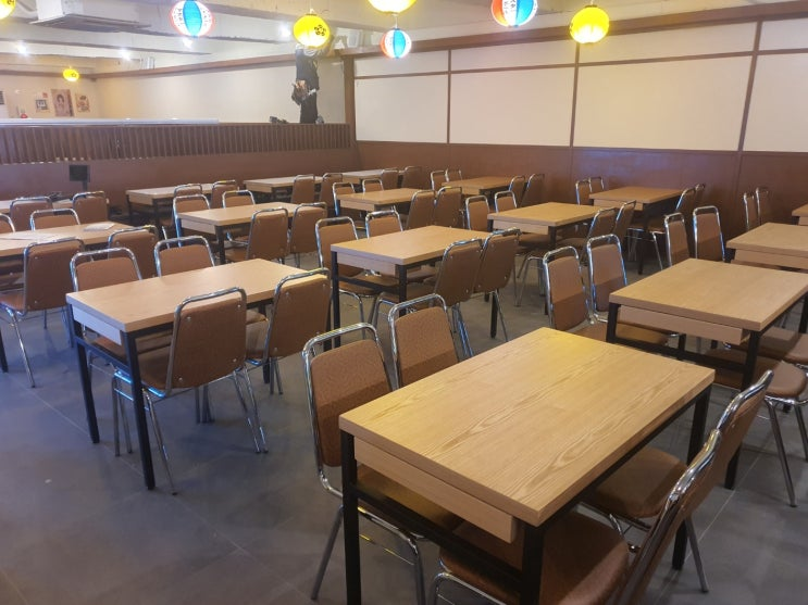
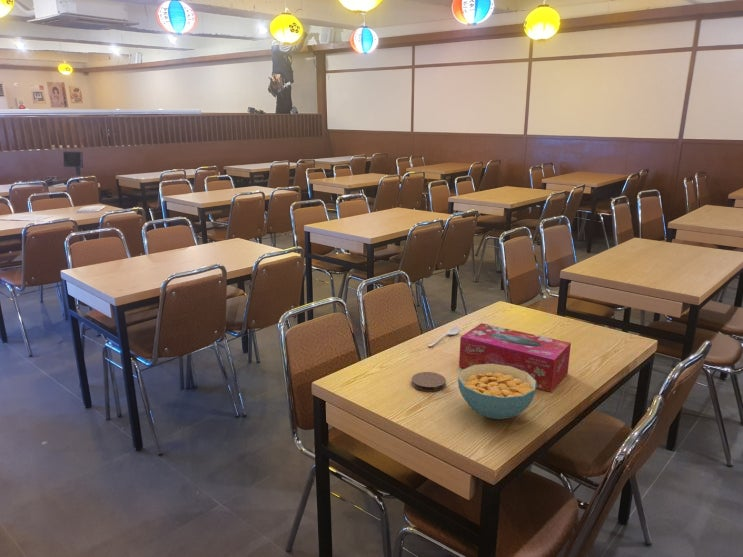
+ cereal bowl (495, 396)
+ coaster (428, 381)
+ tissue box (513, 354)
+ spoon (443, 335)
